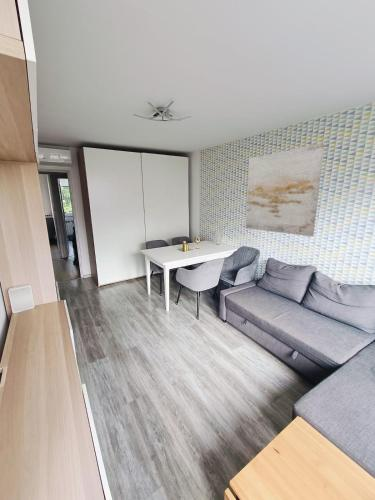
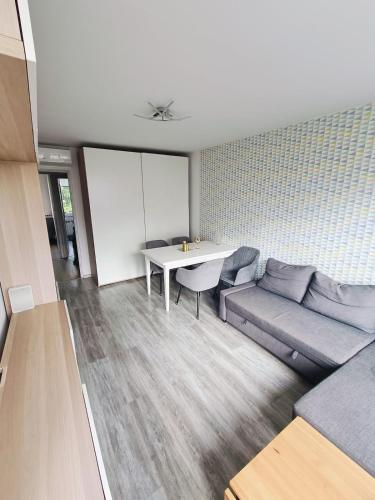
- wall art (278, 193)
